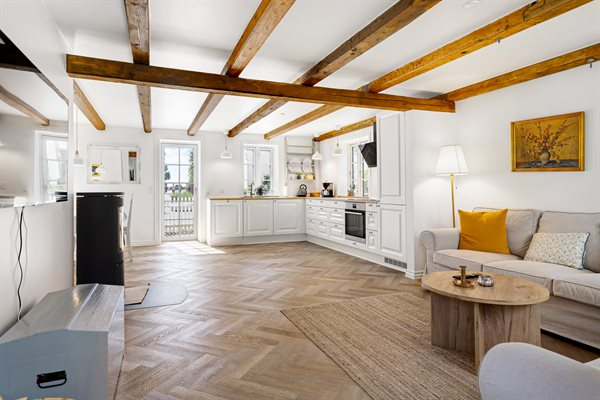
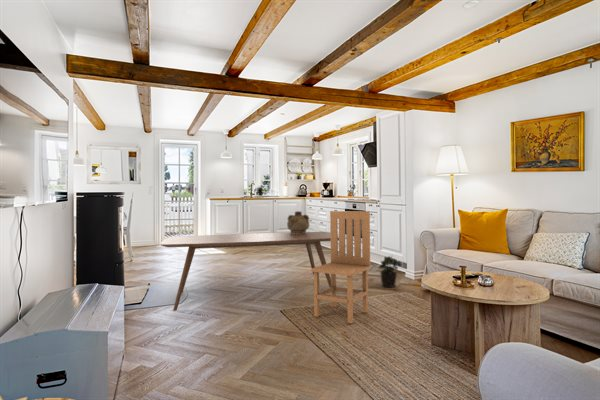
+ ceramic jug (298, 222)
+ dining table (255, 245)
+ chair (340, 263)
+ potted plant (389, 270)
